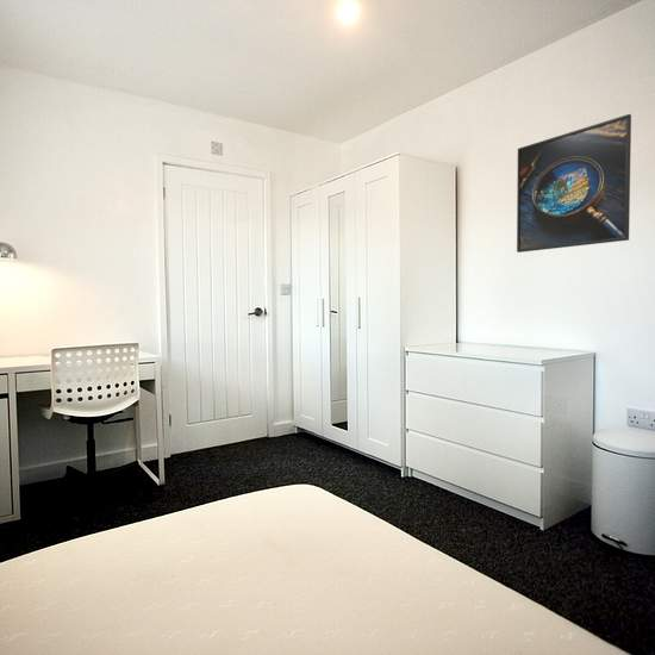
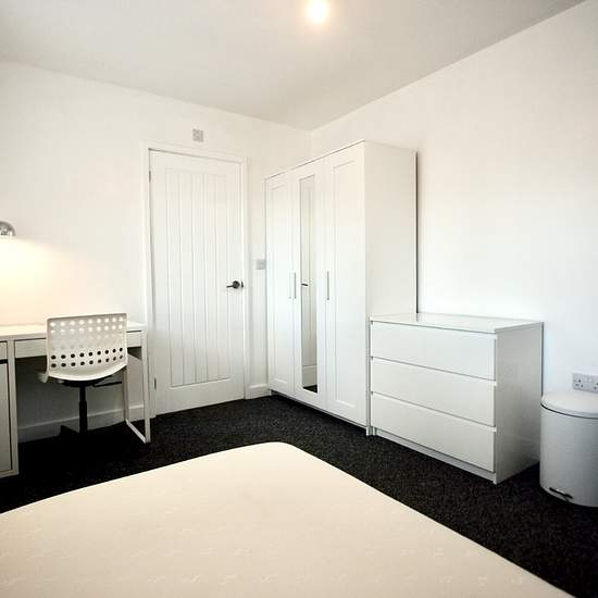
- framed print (568, 189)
